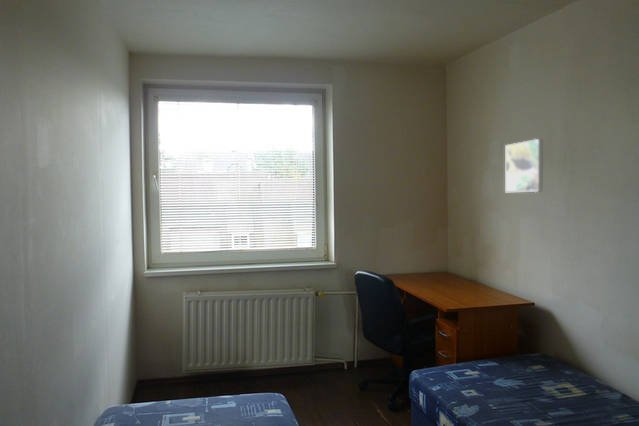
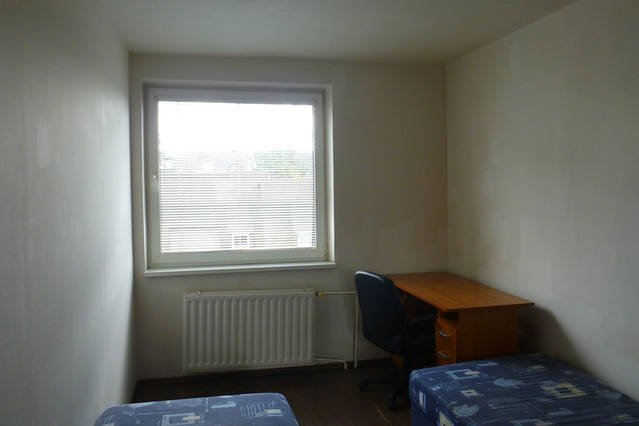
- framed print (522, 167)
